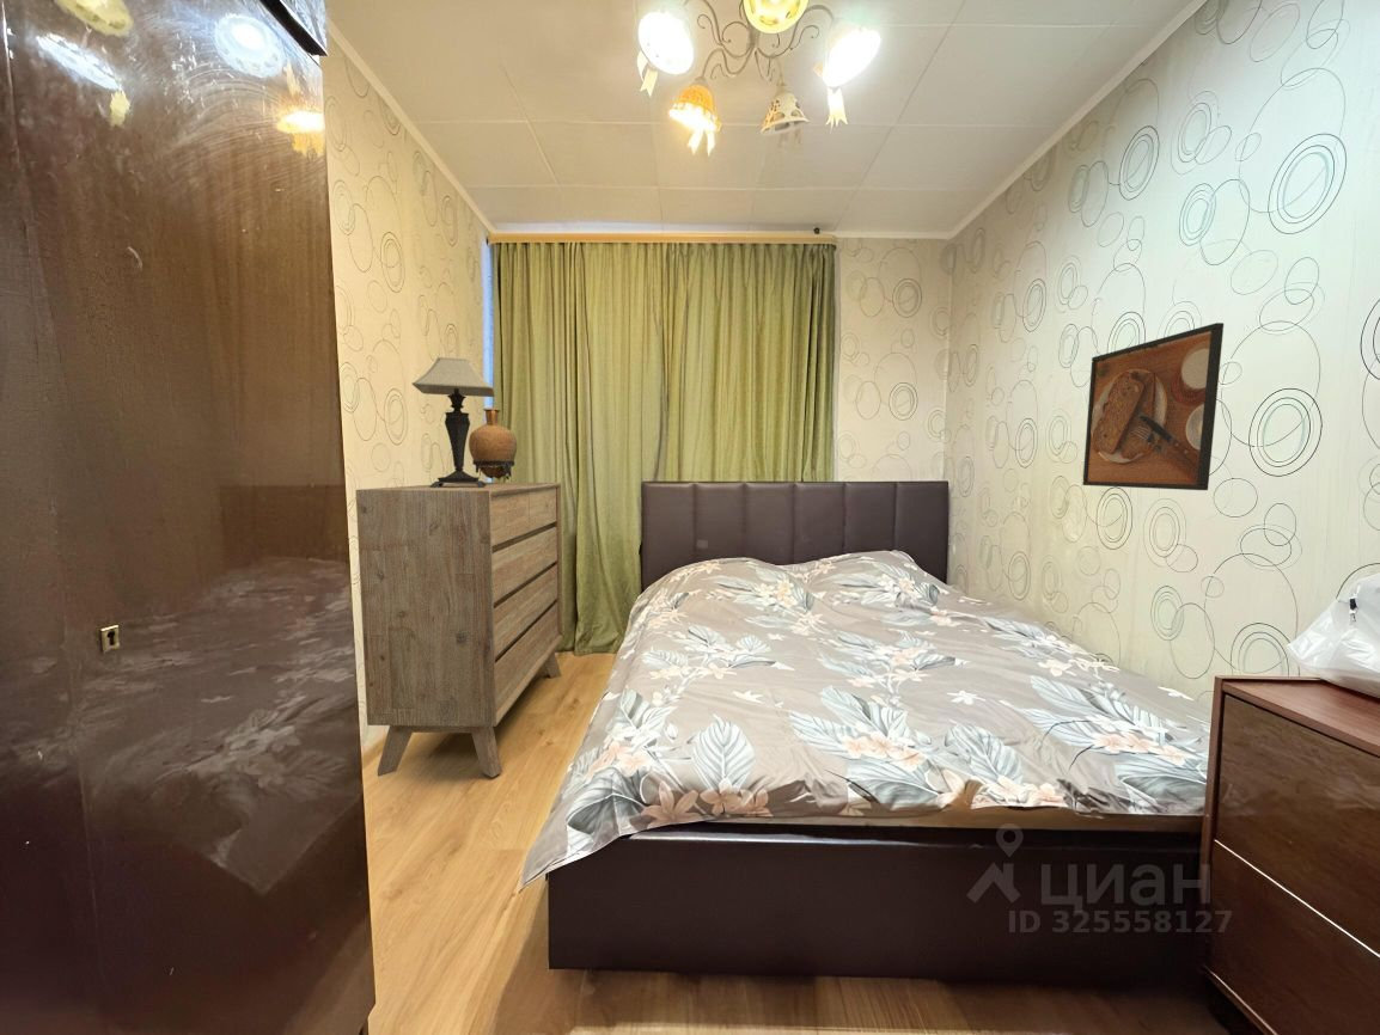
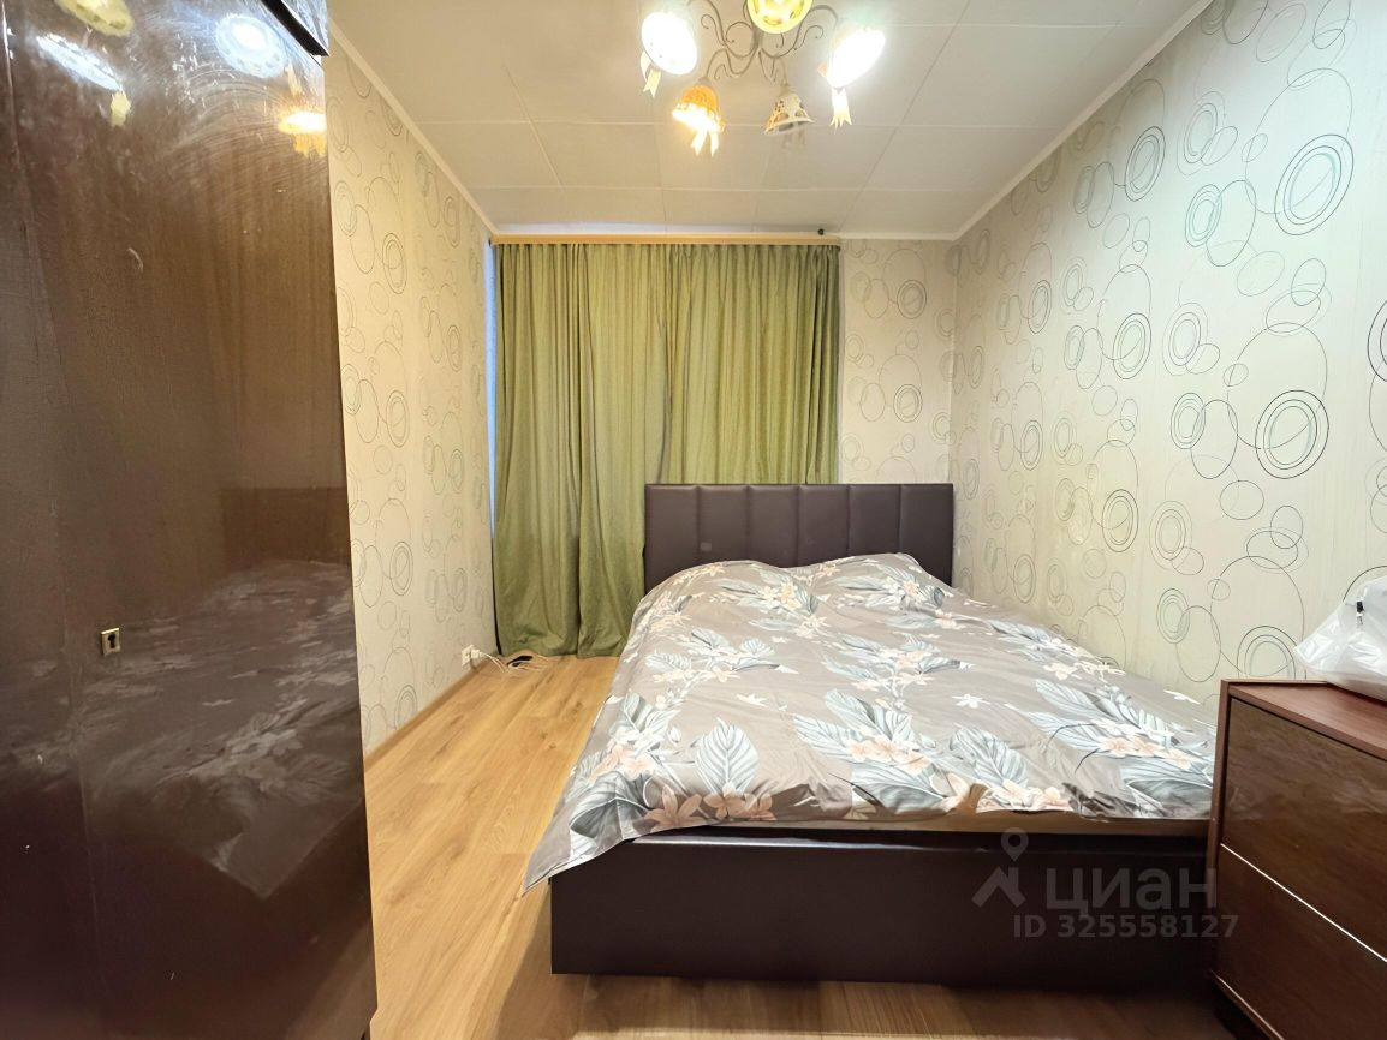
- table lamp (457, 423)
- vase (493, 446)
- dresser (483, 602)
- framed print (1142, 415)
